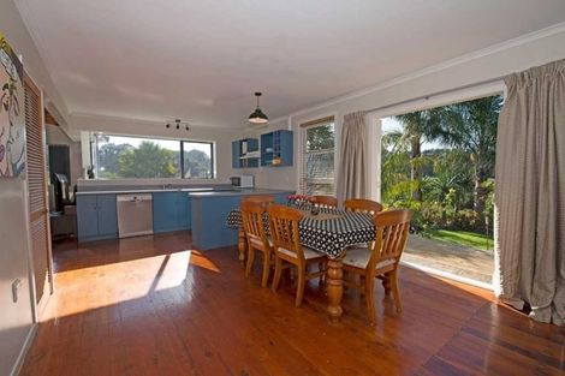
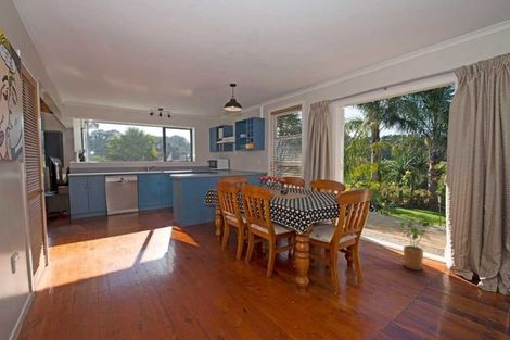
+ house plant (413, 240)
